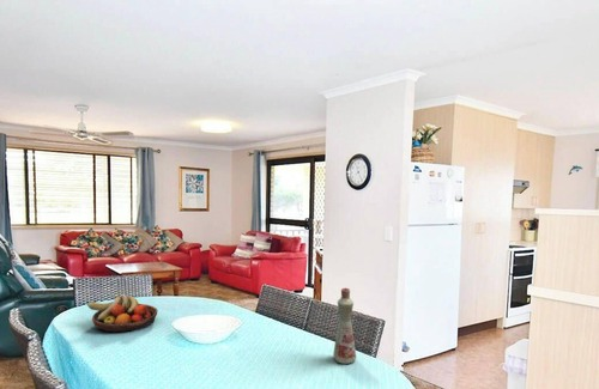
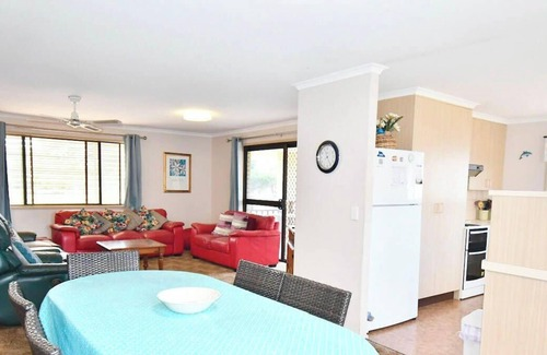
- fruit bowl (125, 310)
- bottle (345, 323)
